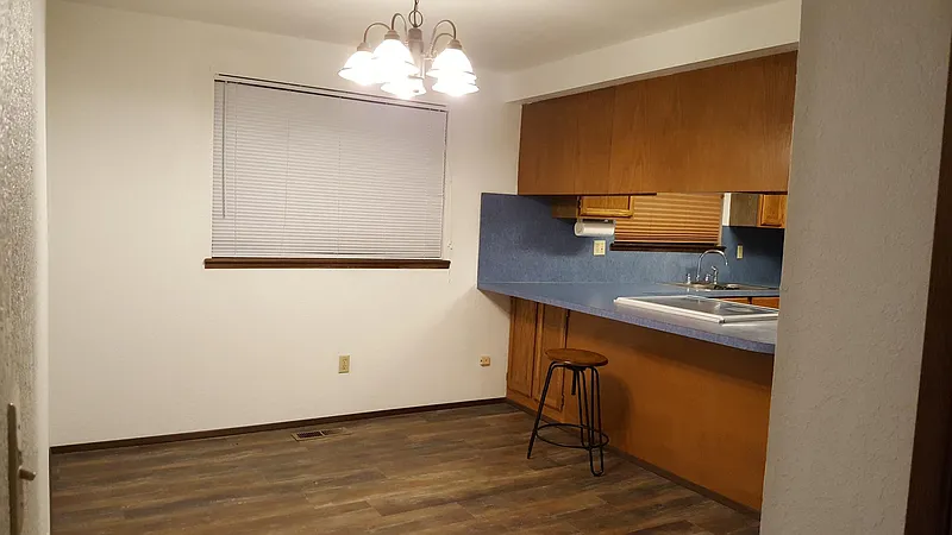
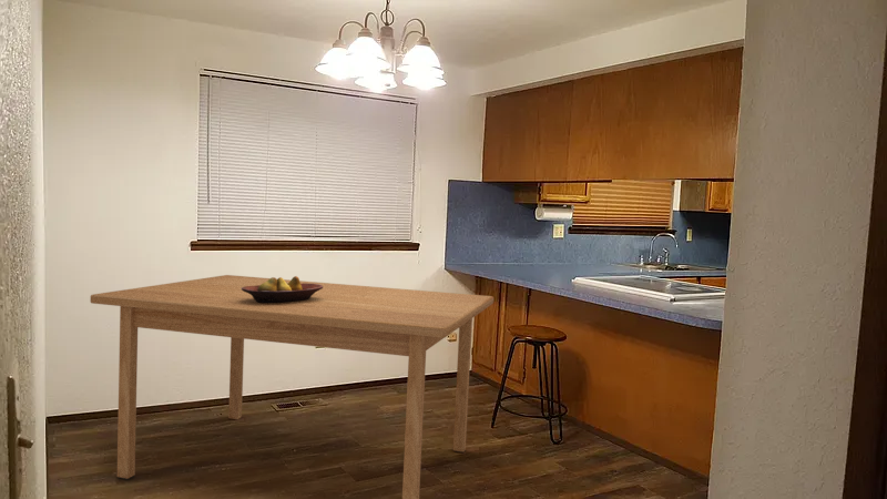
+ table (308, 345)
+ fruit bowl (283, 287)
